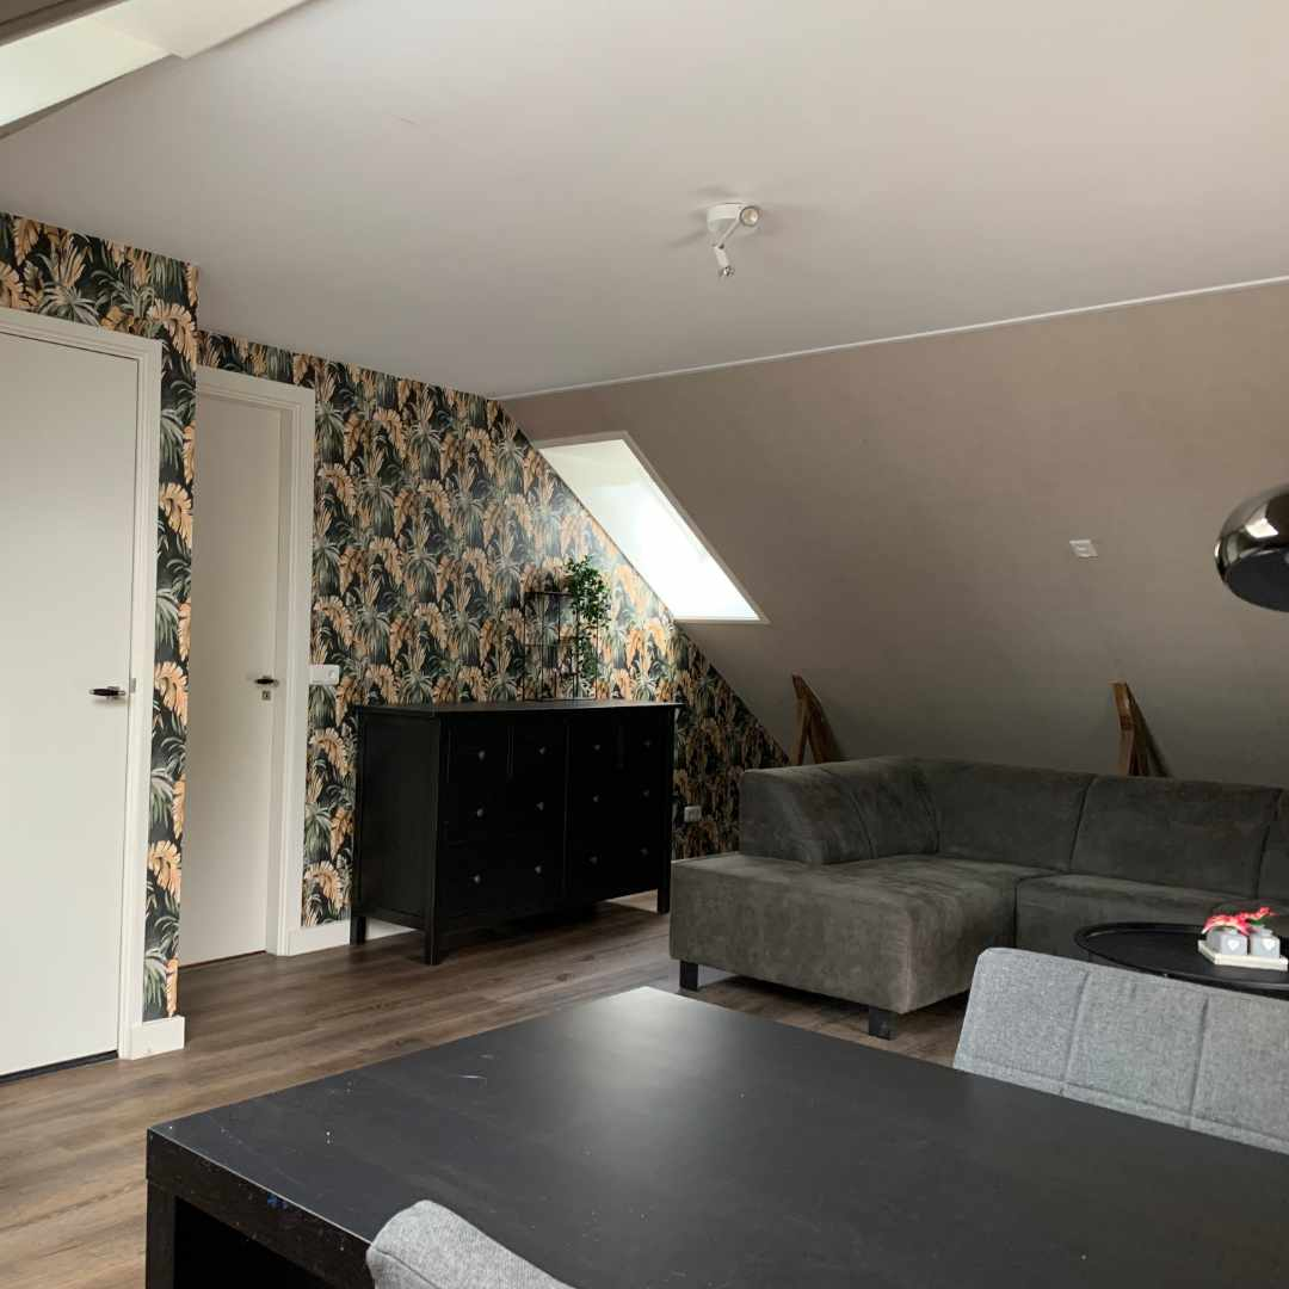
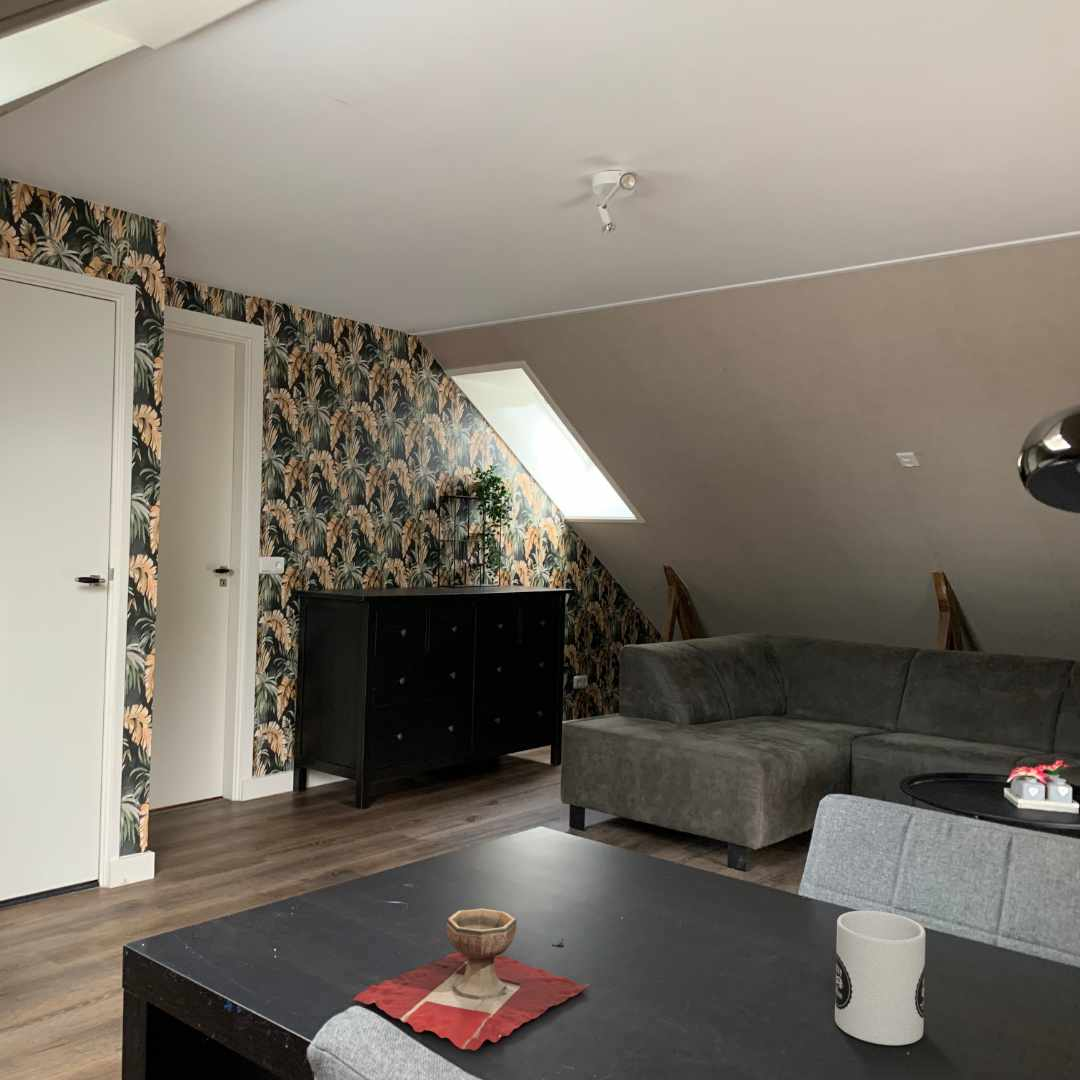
+ mug (877, 967)
+ decorative bowl (473, 957)
